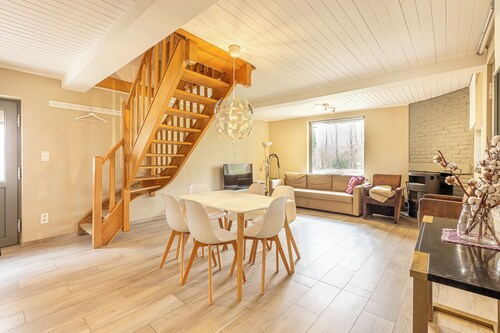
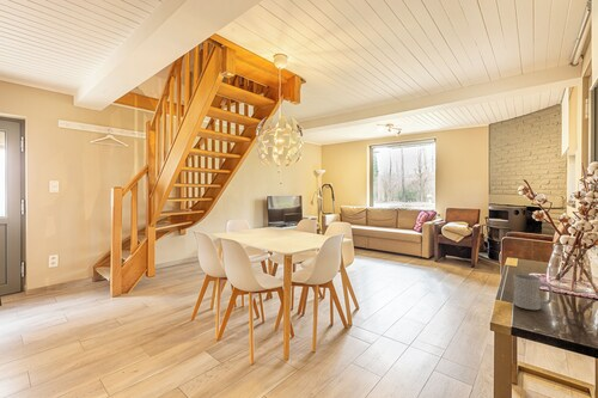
+ mug (532, 292)
